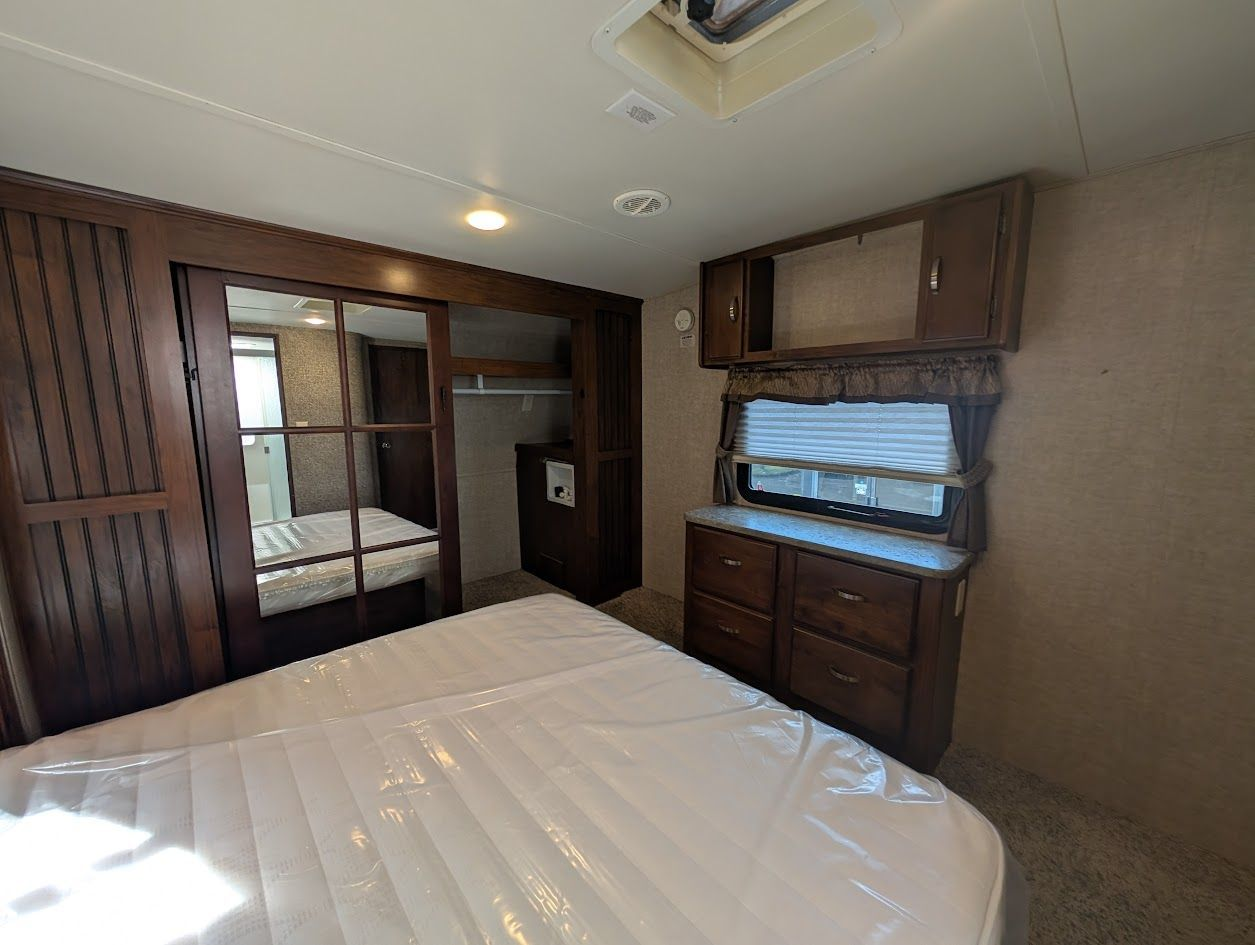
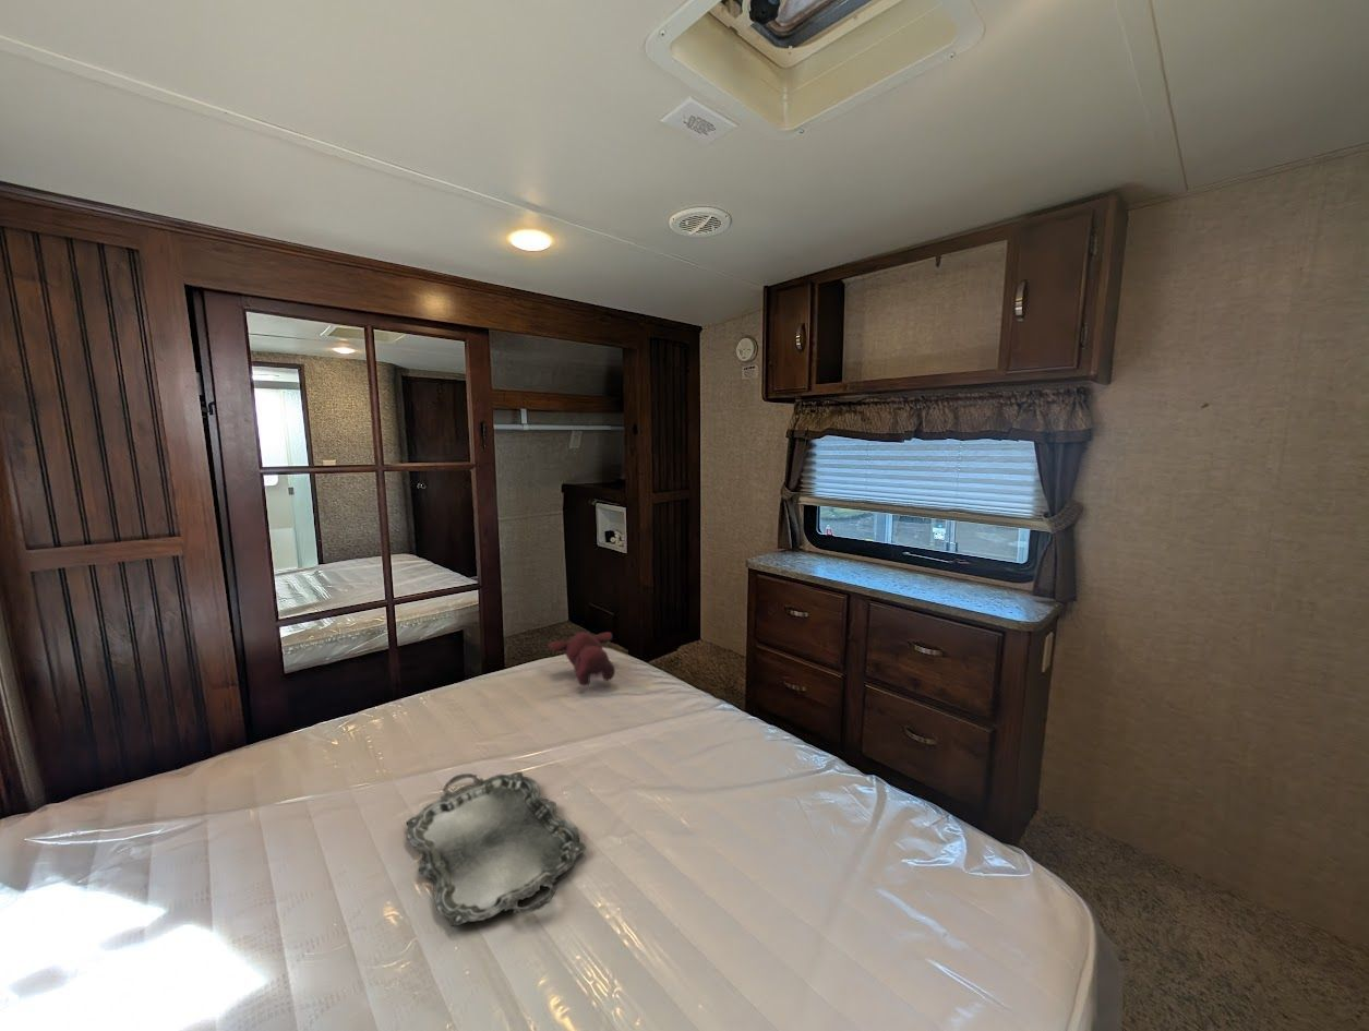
+ teddy bear (588, 658)
+ serving tray (493, 834)
